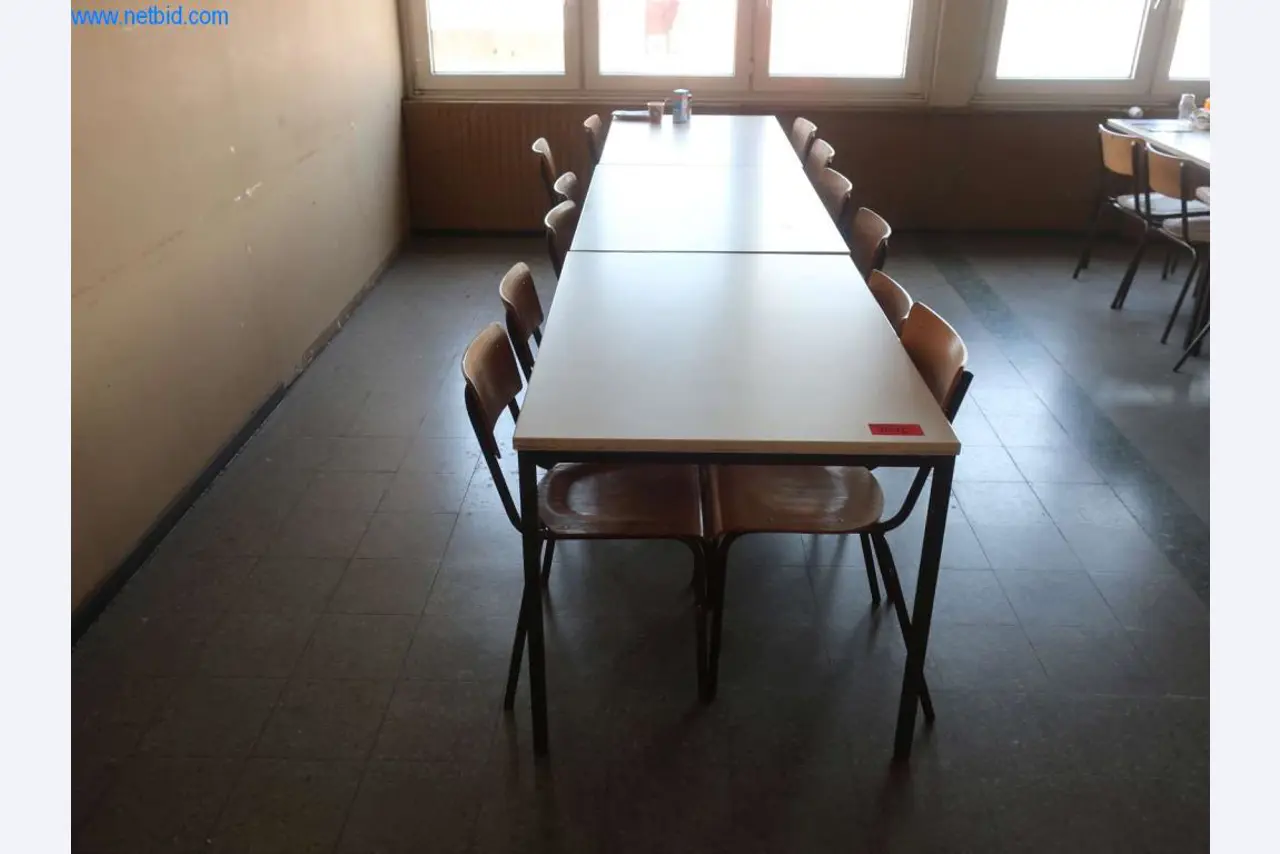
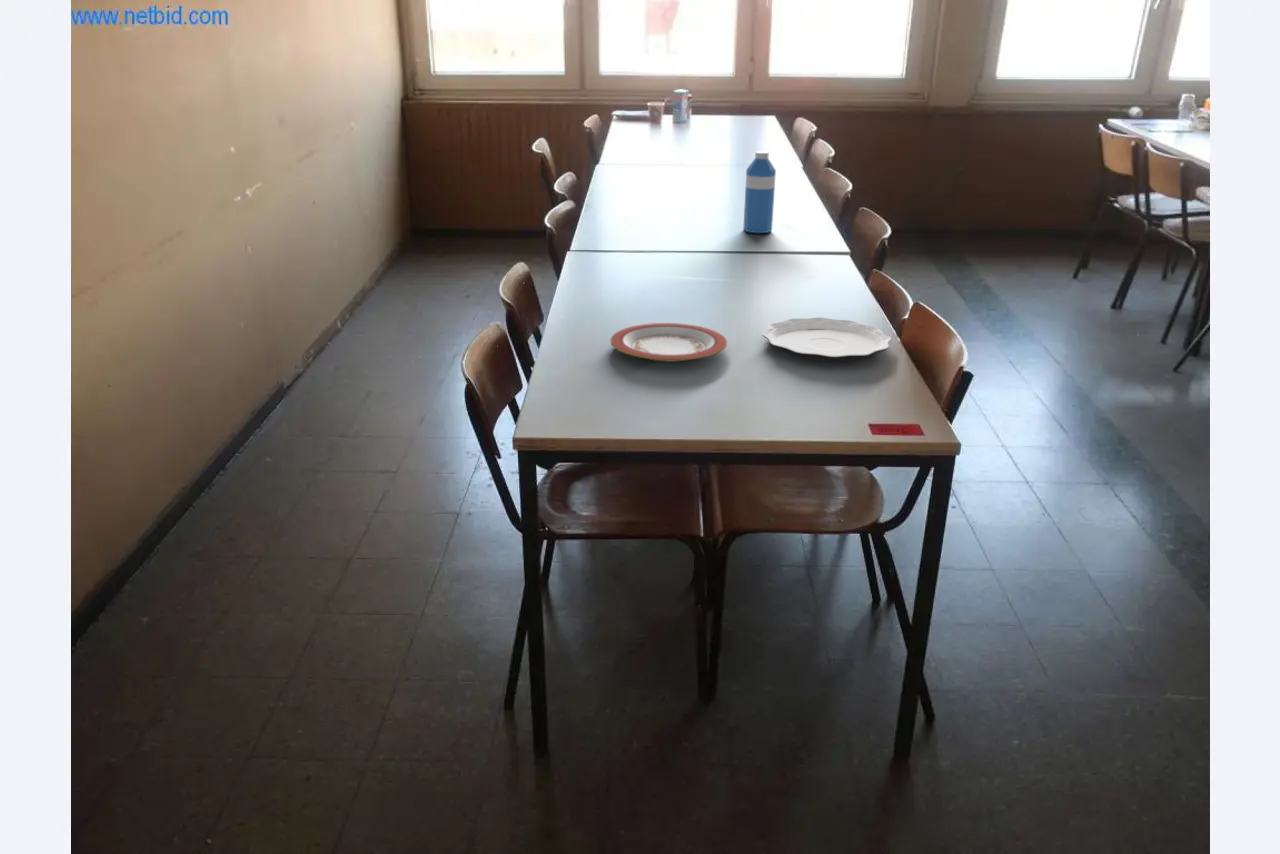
+ water bottle (759, 191)
+ plate (668, 344)
+ plate (826, 340)
